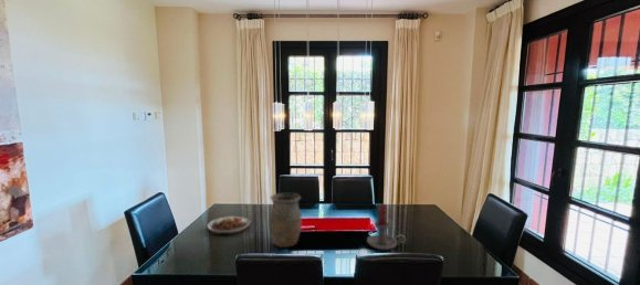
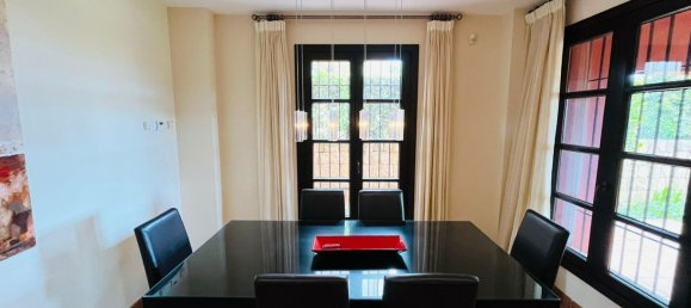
- plate (229, 223)
- vase (285, 220)
- candle holder (386, 224)
